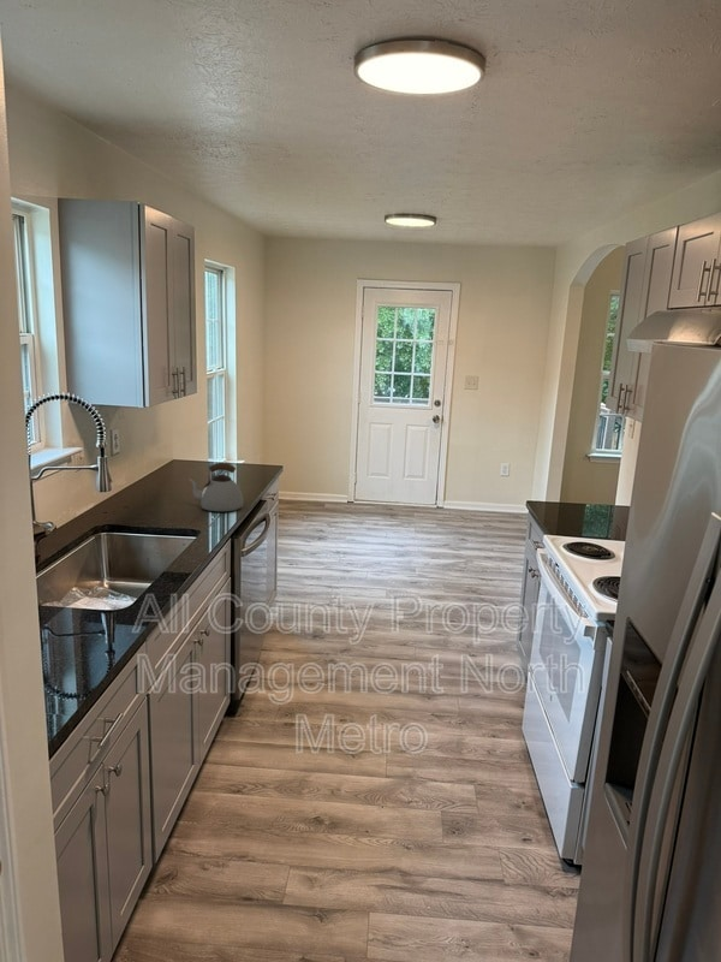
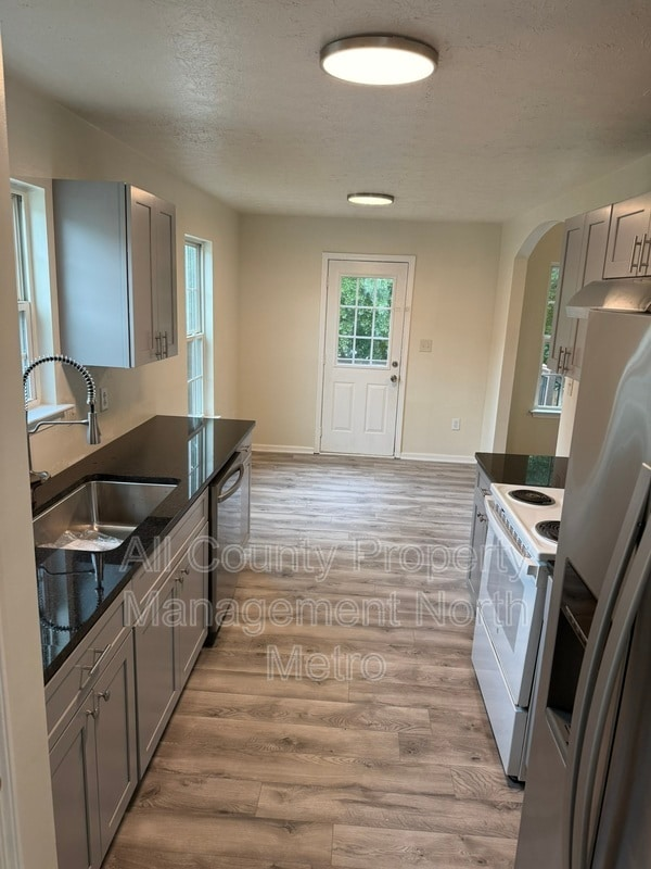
- kettle (215, 485)
